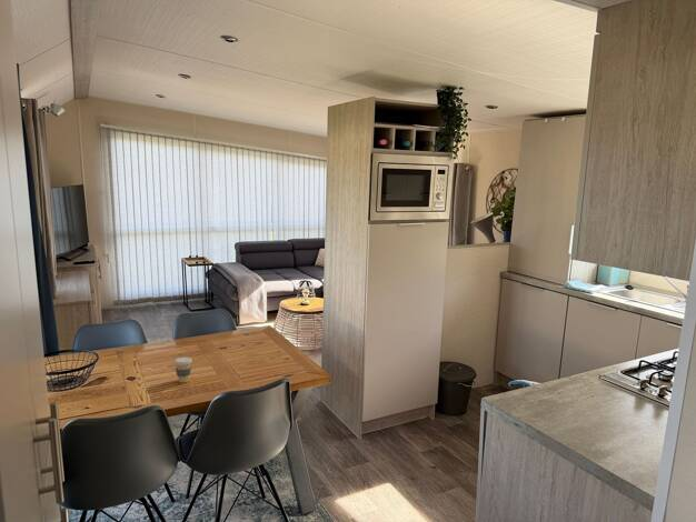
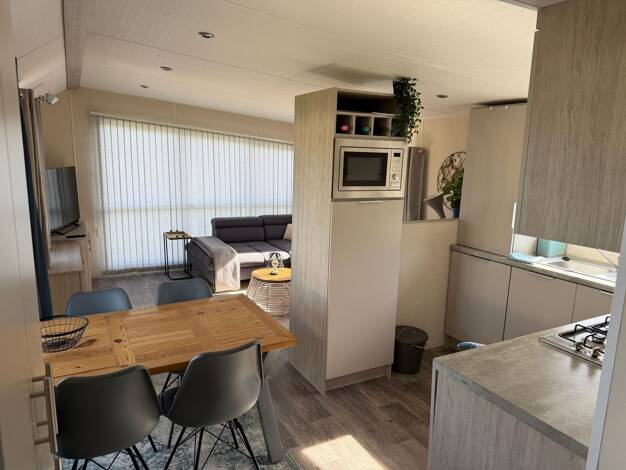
- coffee cup (183, 370)
